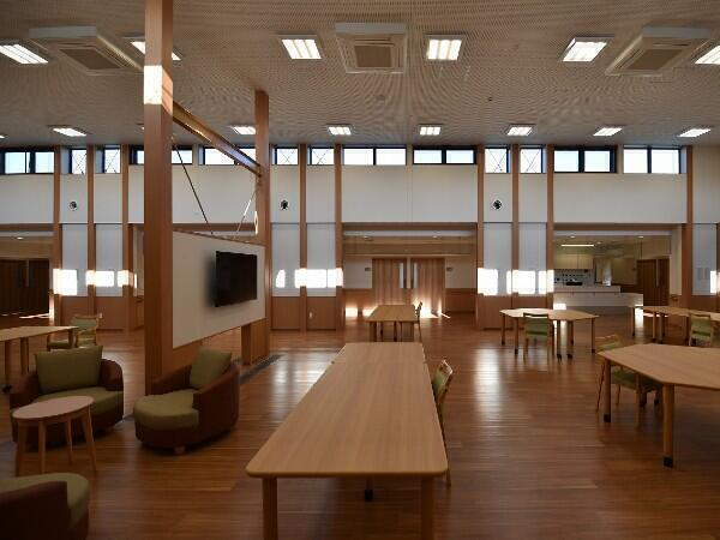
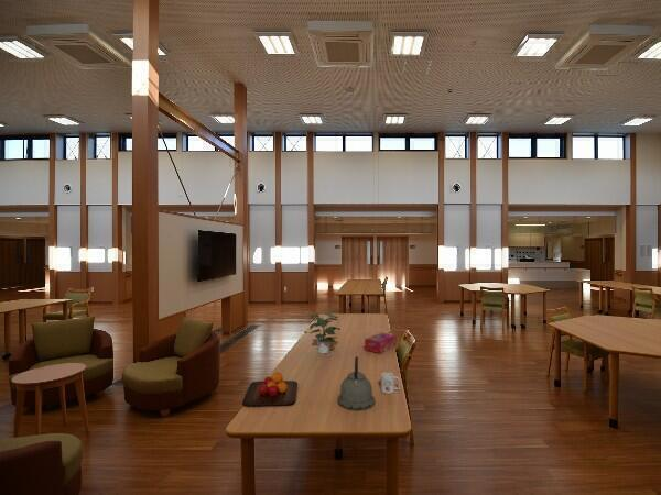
+ potted plant (324, 331)
+ mug (390, 383)
+ chopping board (271, 383)
+ kettle (355, 380)
+ tissue box (380, 342)
